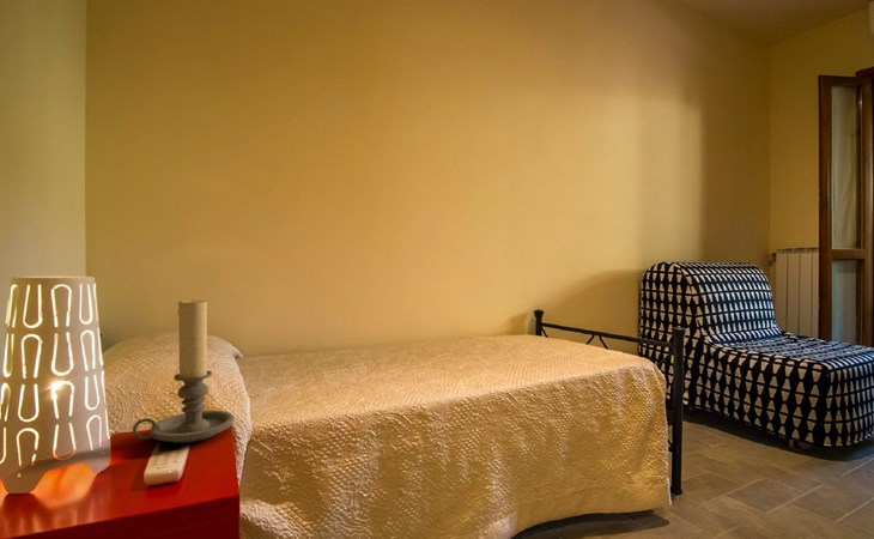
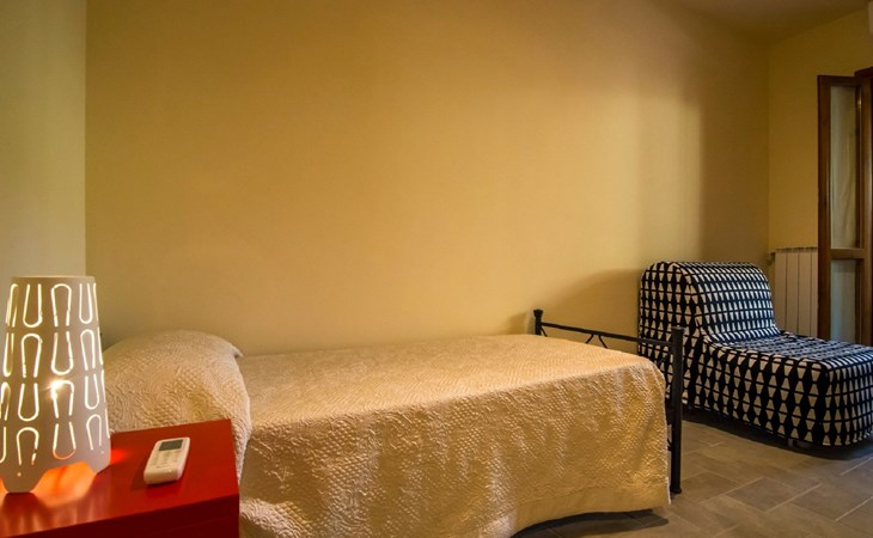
- candle holder (184, 367)
